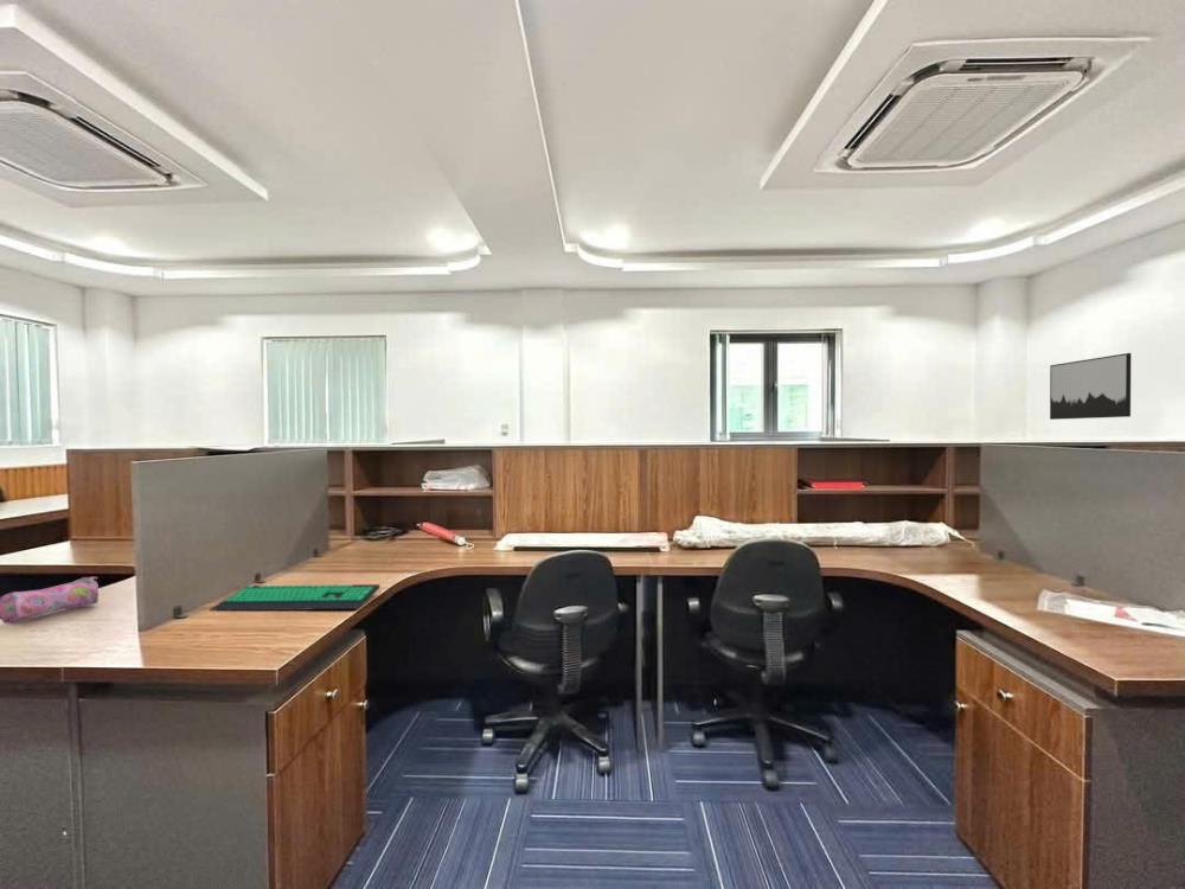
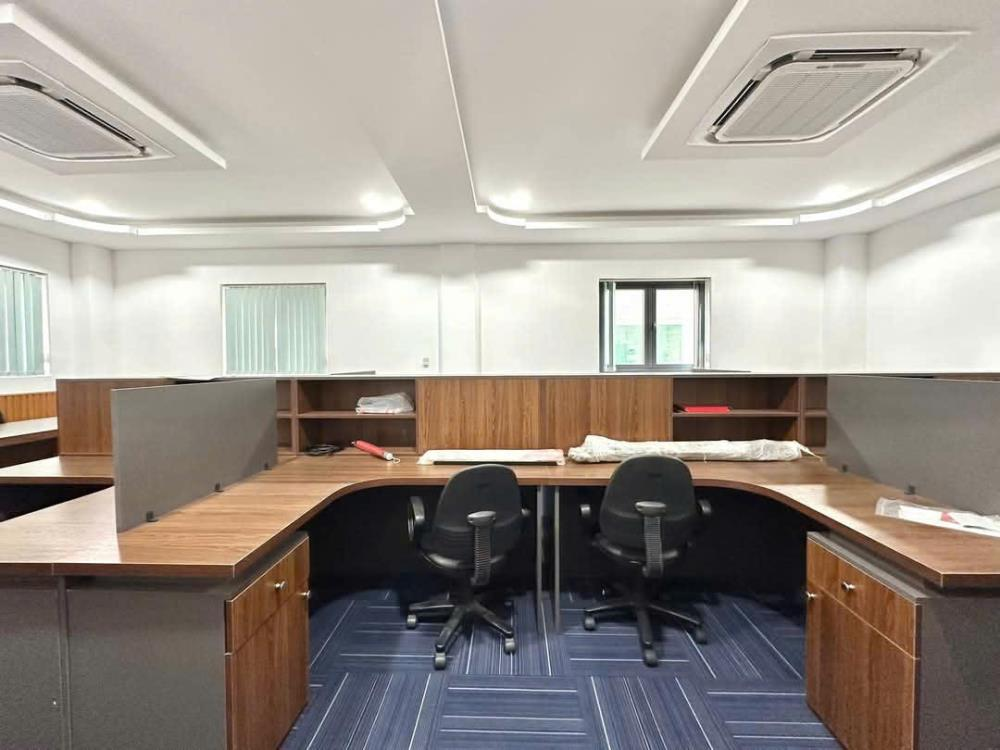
- computer keyboard (299, 596)
- pencil case (52, 599)
- wall art (1087, 389)
